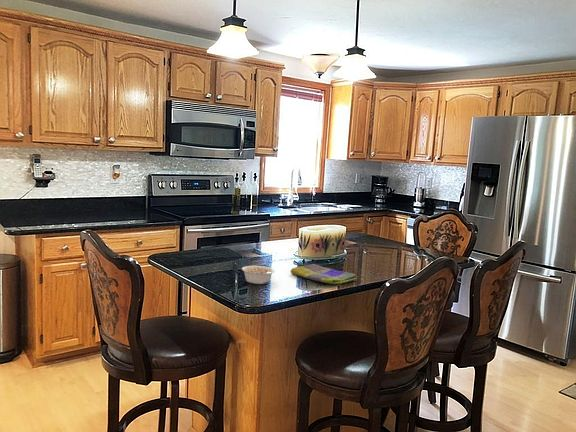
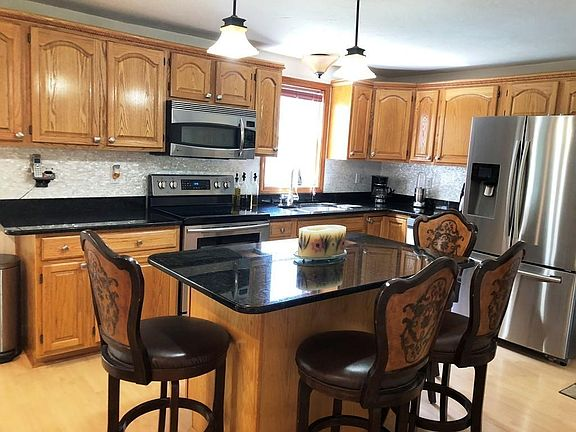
- legume (258, 274)
- dish towel (322, 273)
